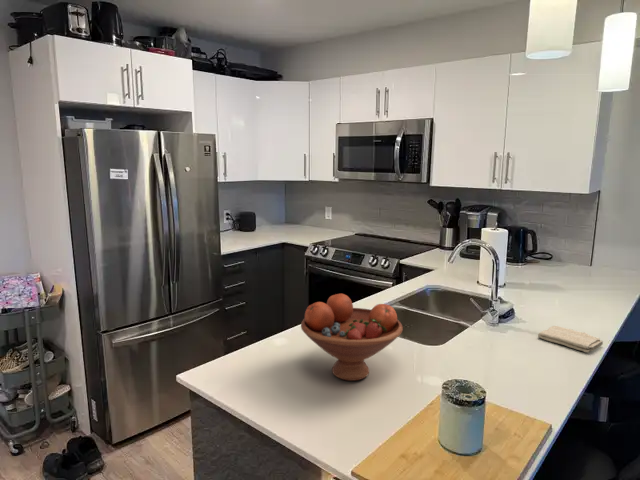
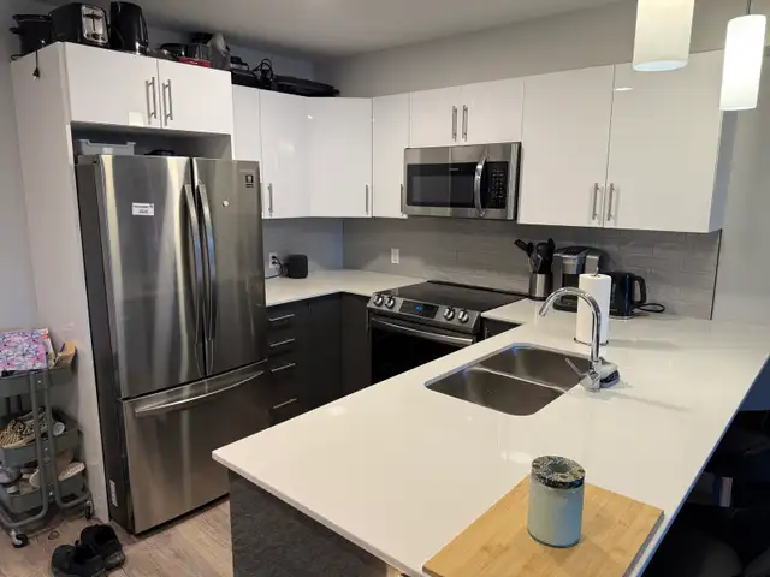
- washcloth (569, 337)
- fruit bowl (351, 338)
